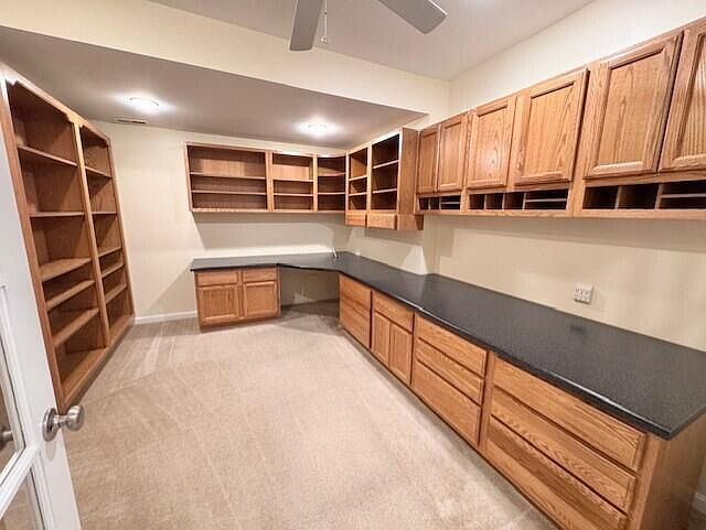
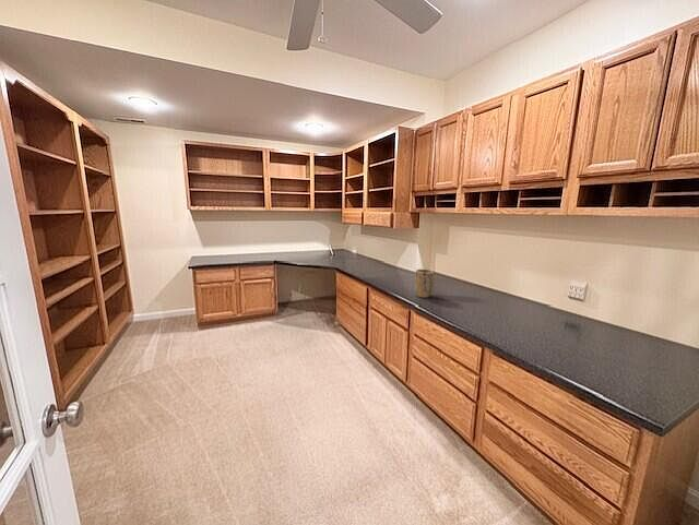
+ plant pot (424, 283)
